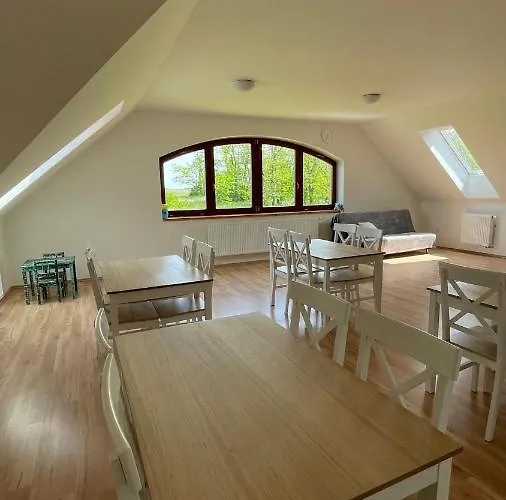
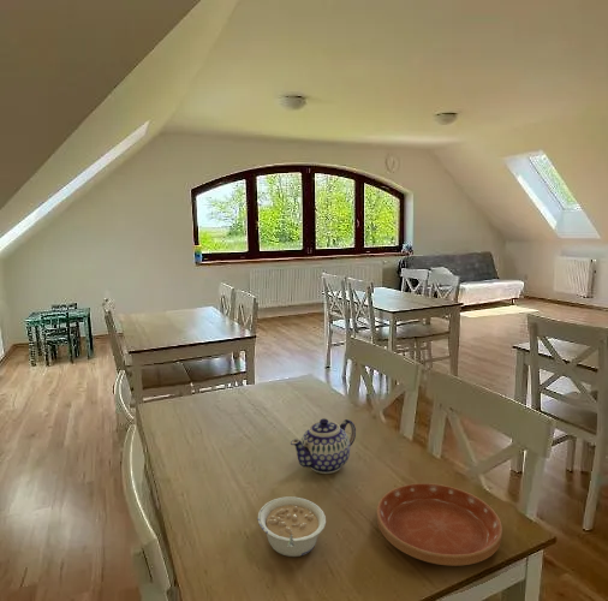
+ saucer (436, 523)
+ teapot (324, 442)
+ legume (293, 528)
